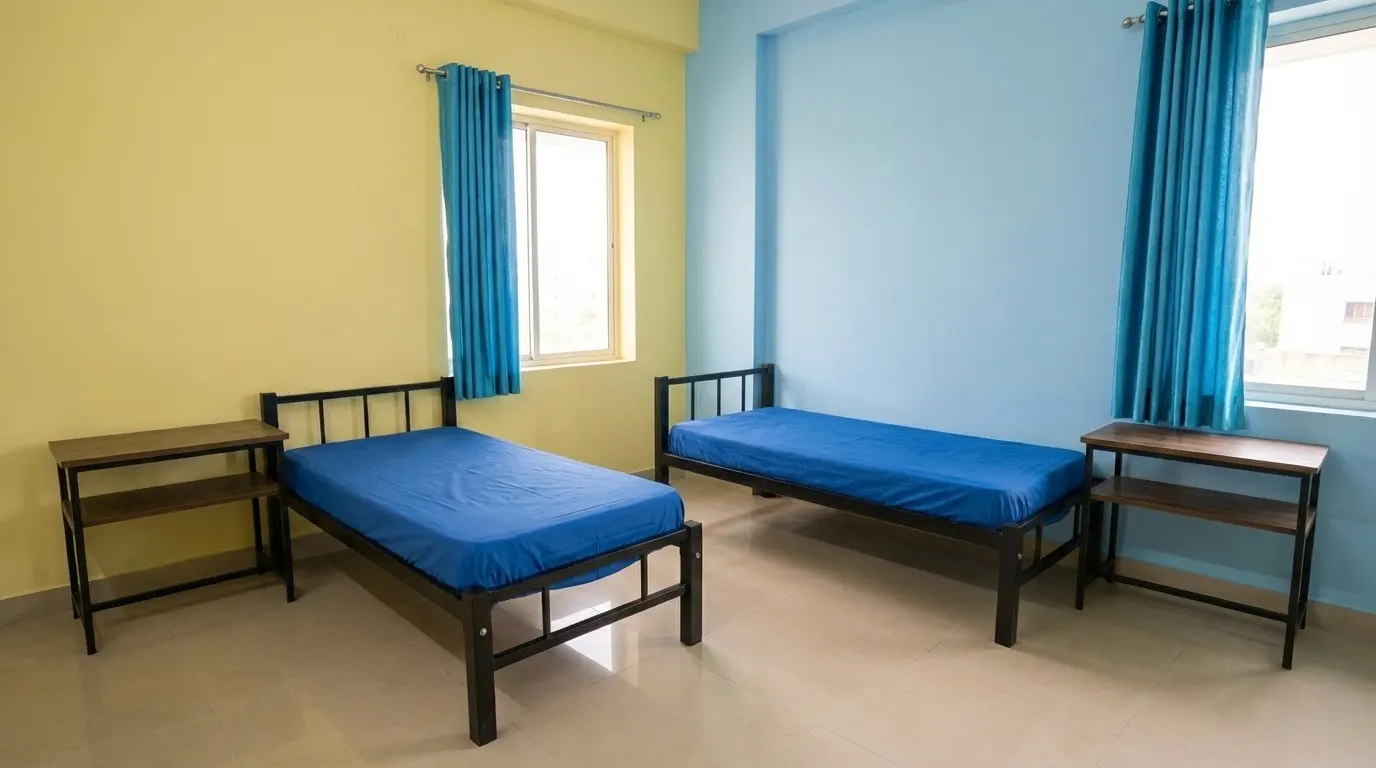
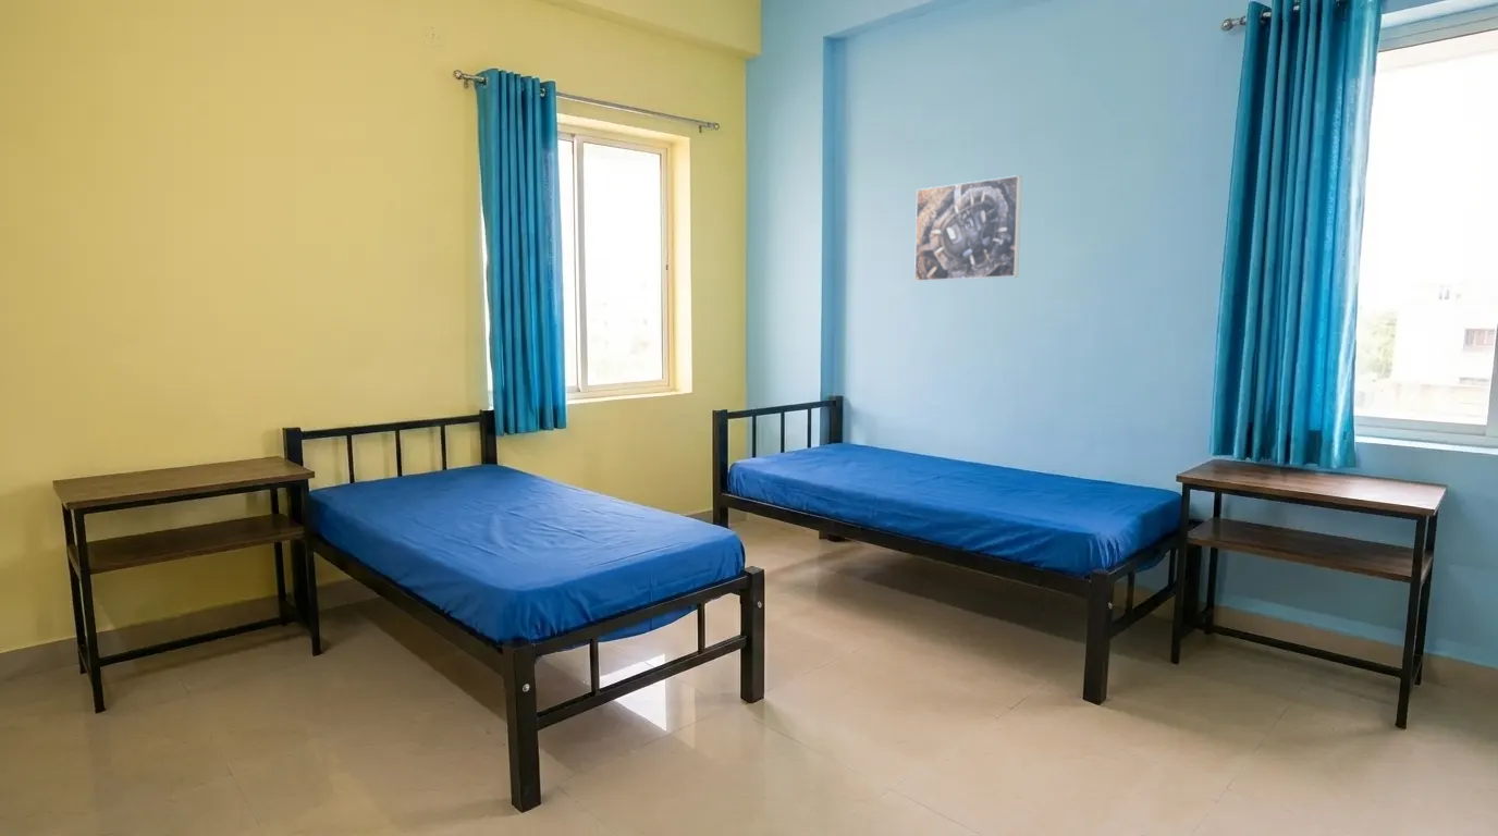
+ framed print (965, 231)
